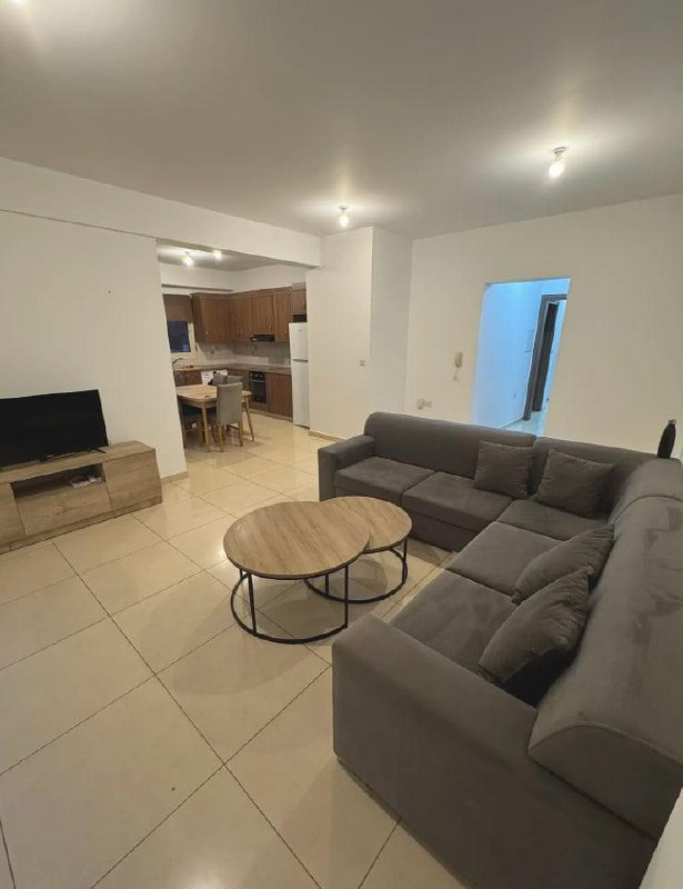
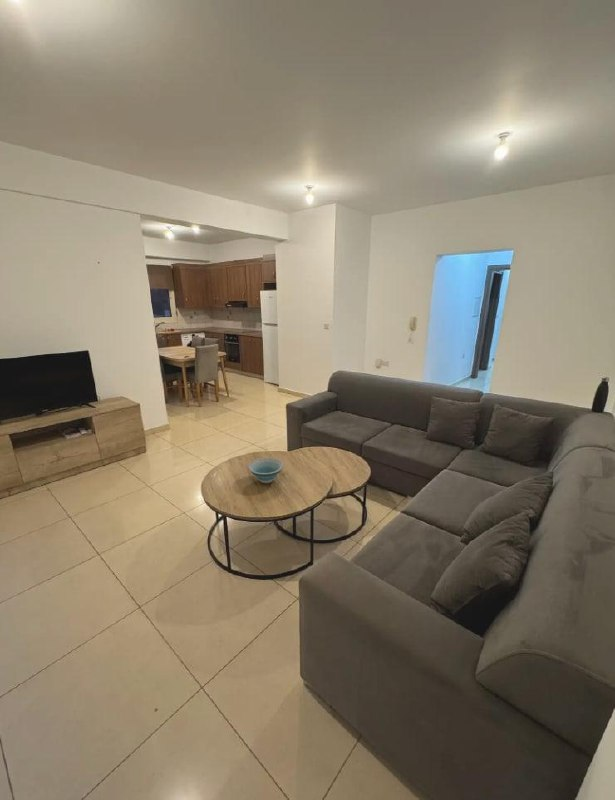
+ bowl (266, 472)
